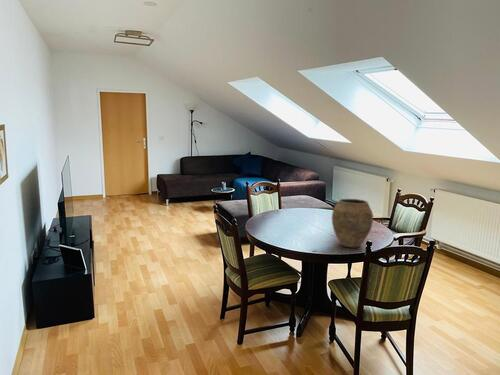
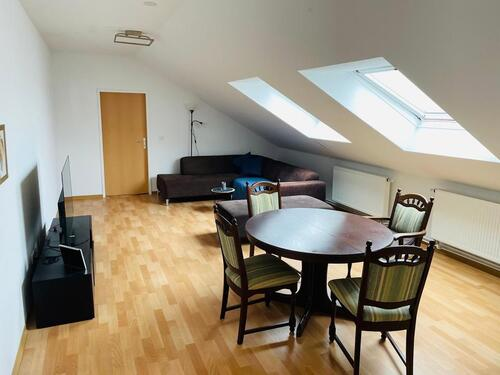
- vase (351, 223)
